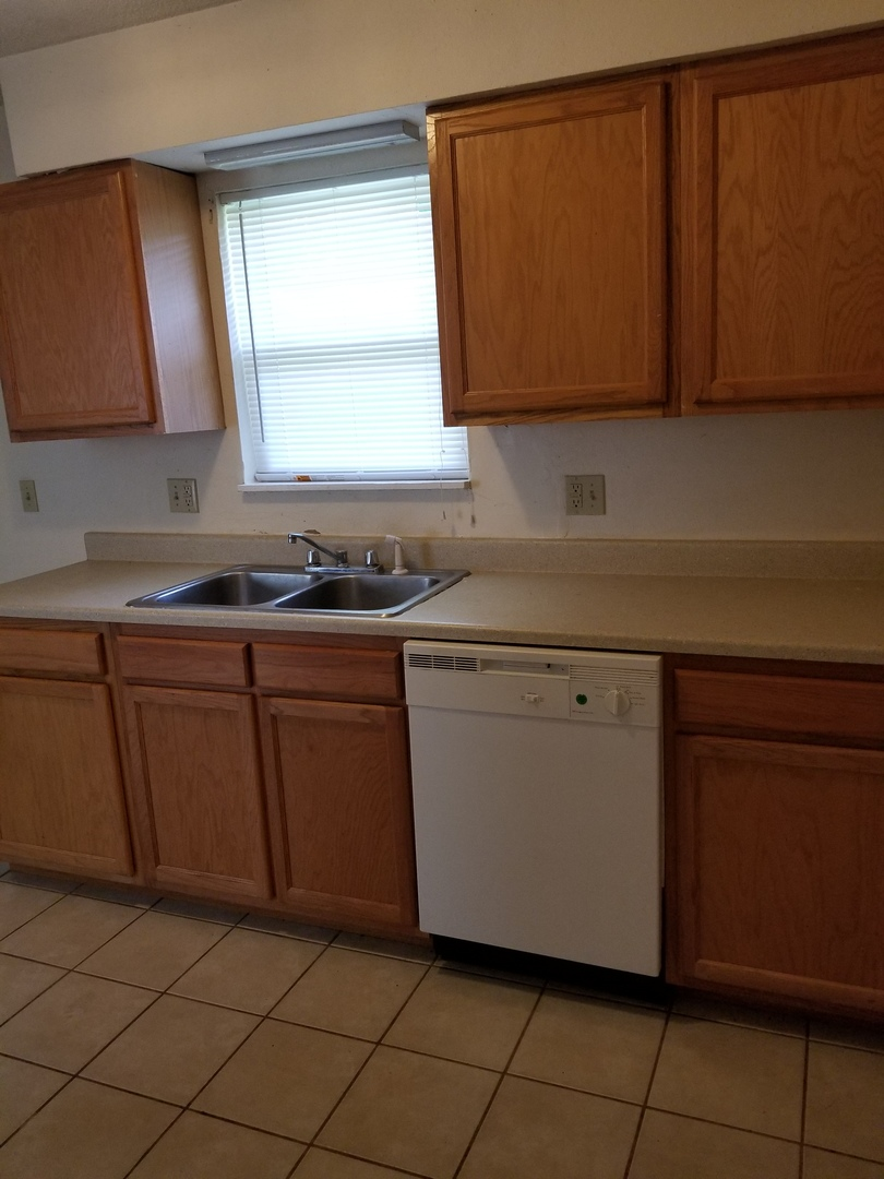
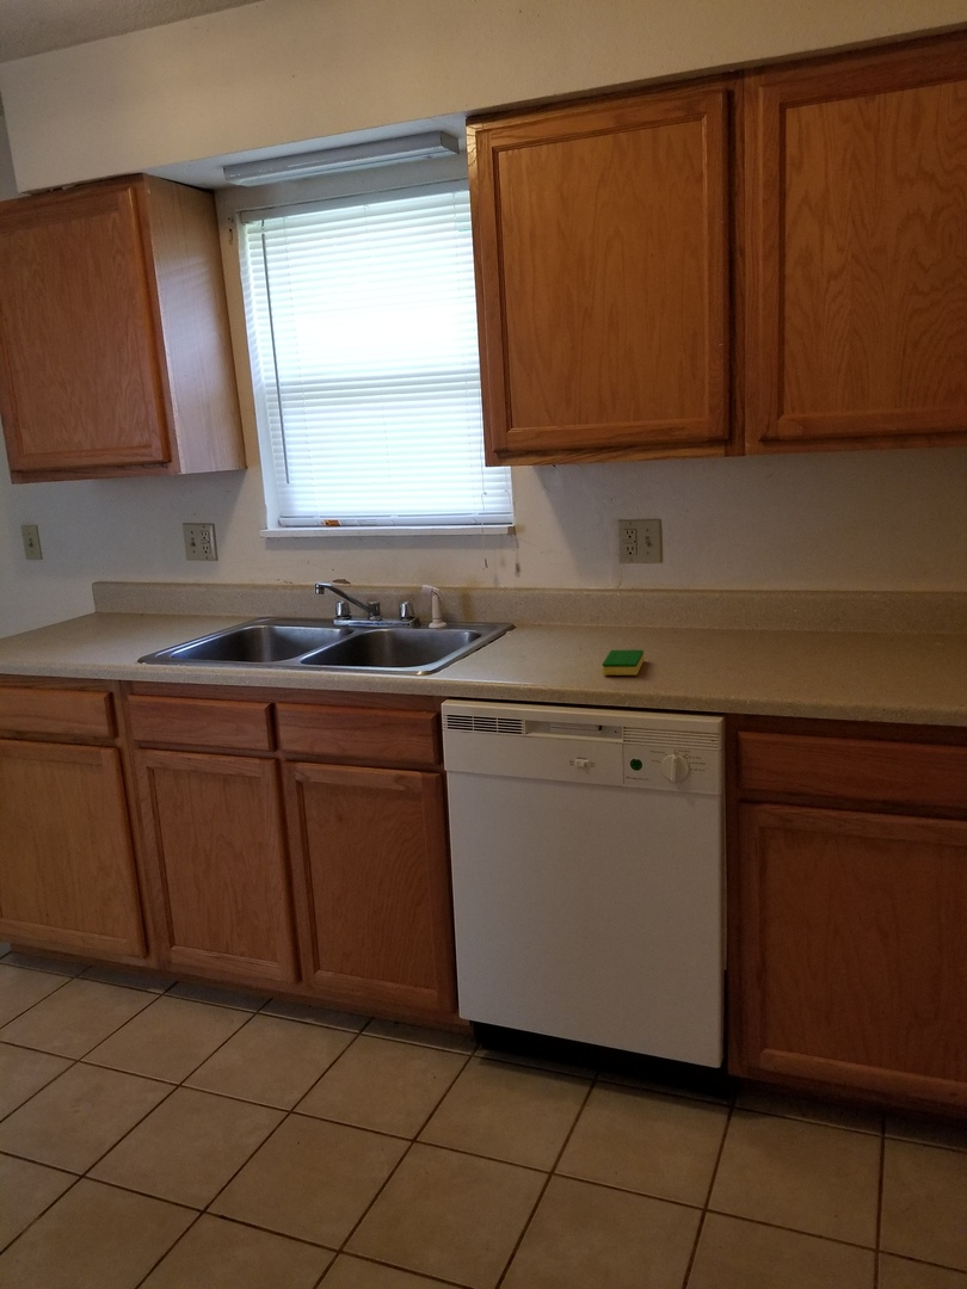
+ dish sponge (623, 661)
